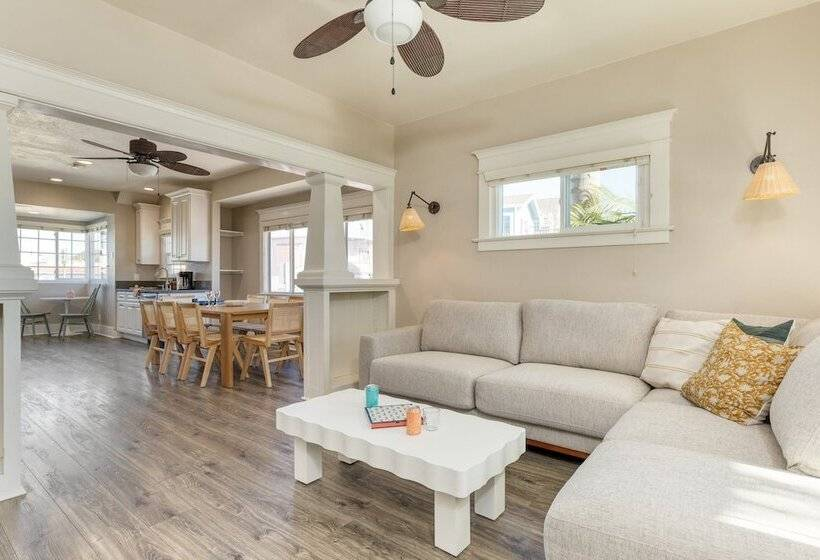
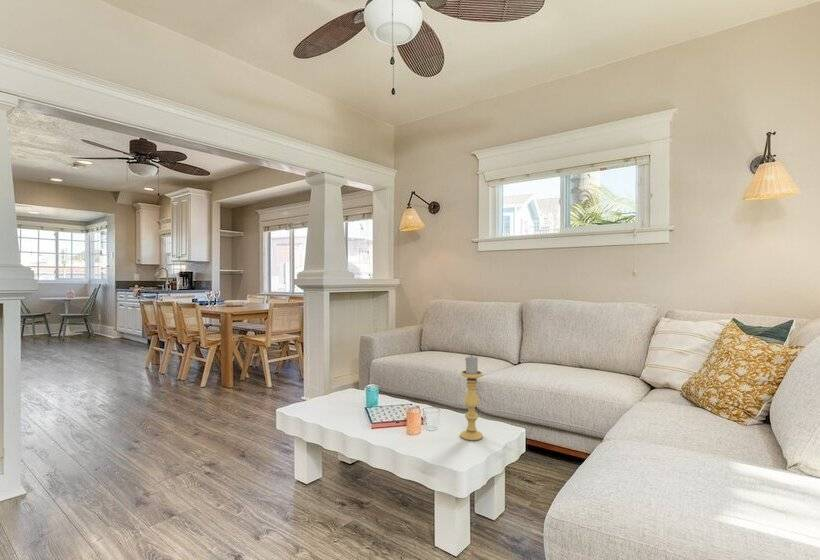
+ candle holder (471, 395)
